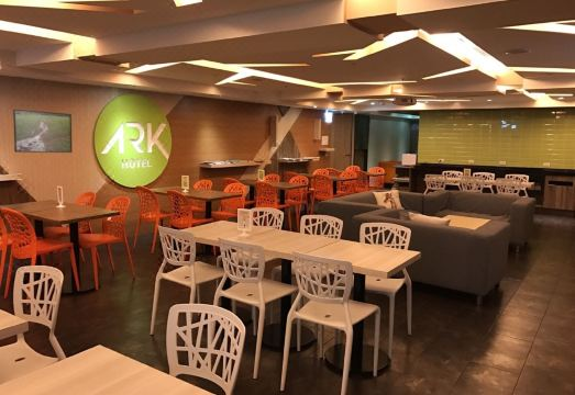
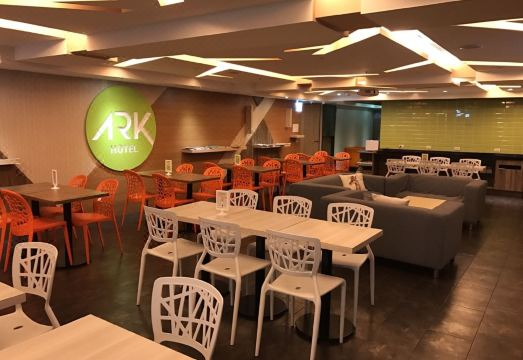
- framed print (44, 132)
